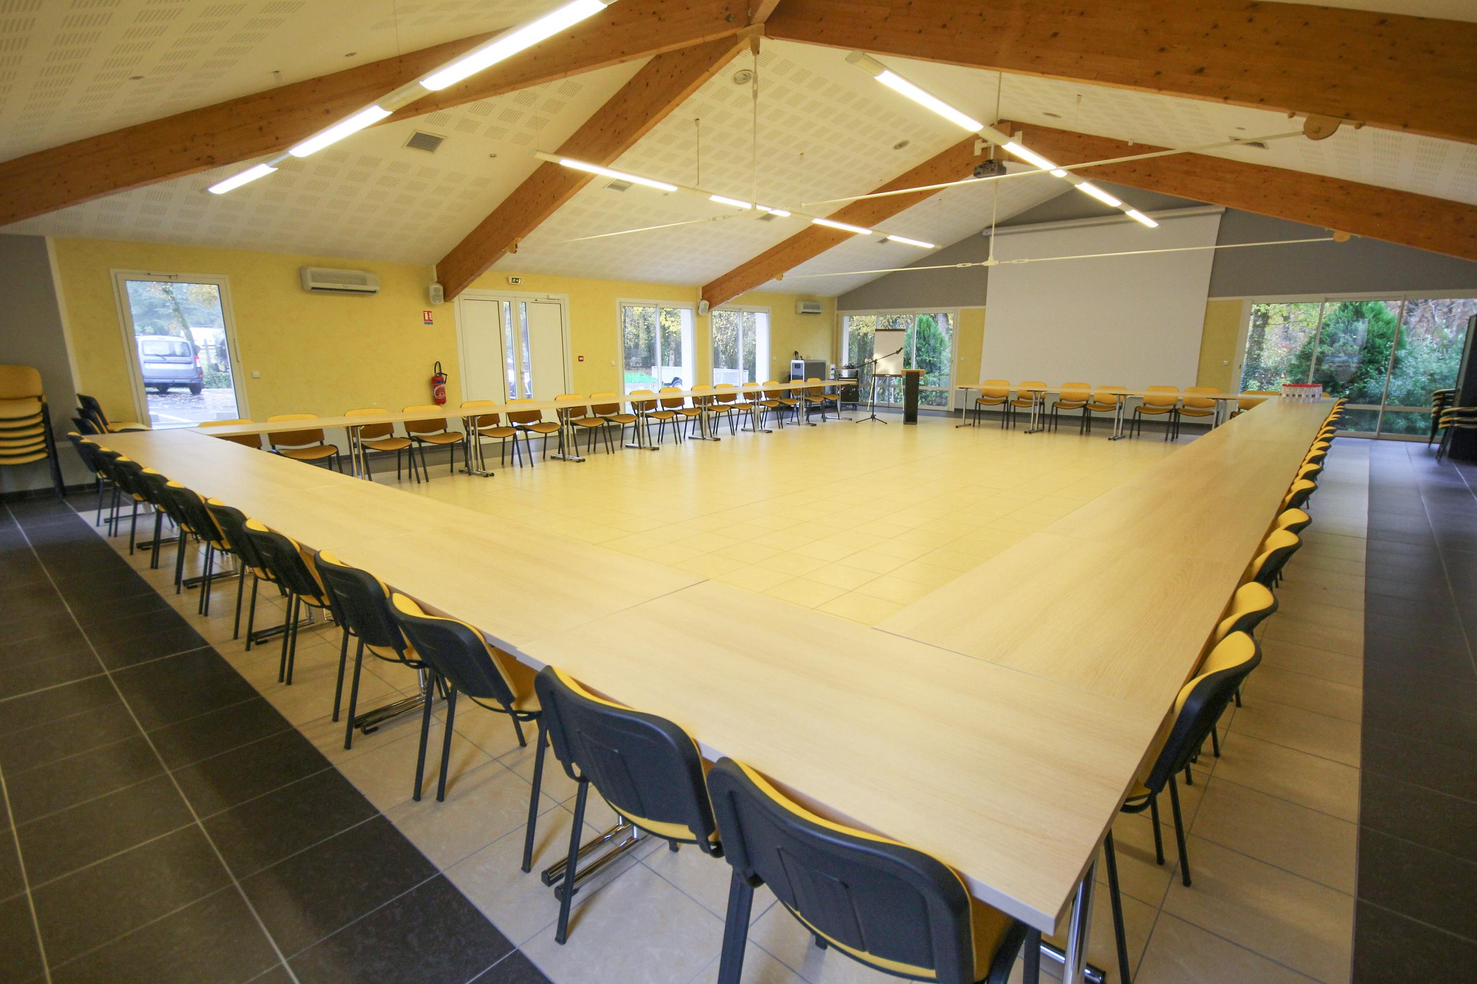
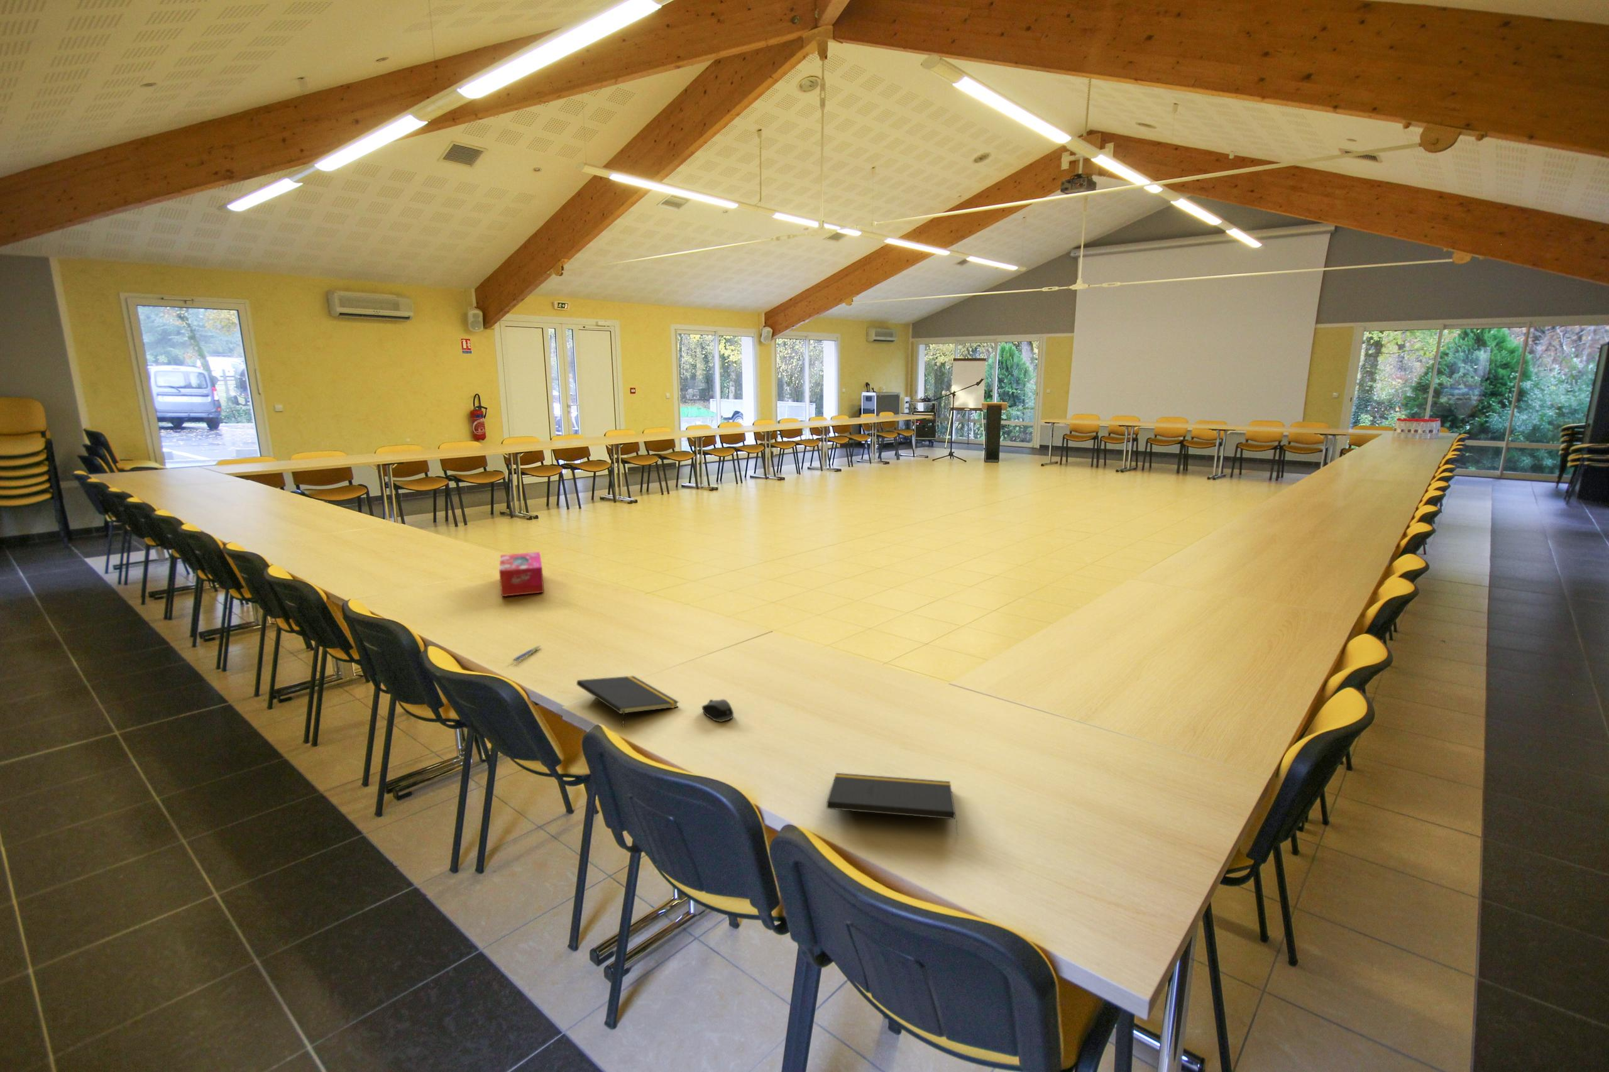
+ tissue box (522, 572)
+ pen (528, 652)
+ computer mouse (718, 707)
+ notepad (890, 794)
+ notepad (627, 693)
